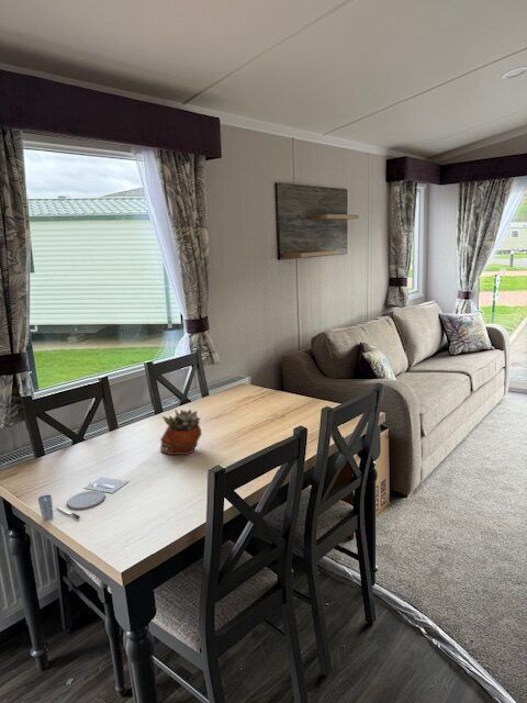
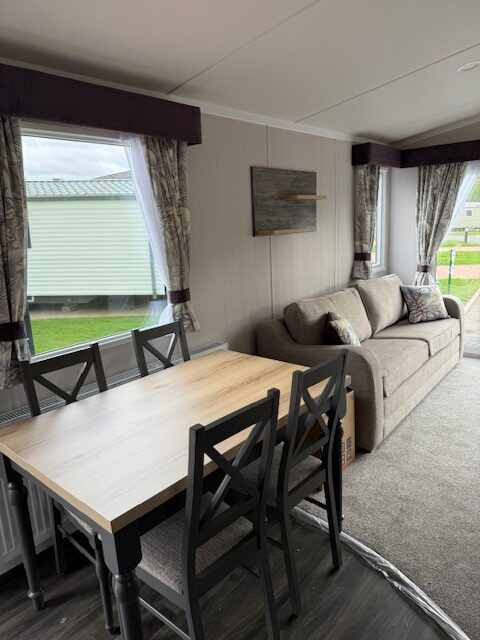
- placemat (85, 491)
- succulent planter (178, 431)
